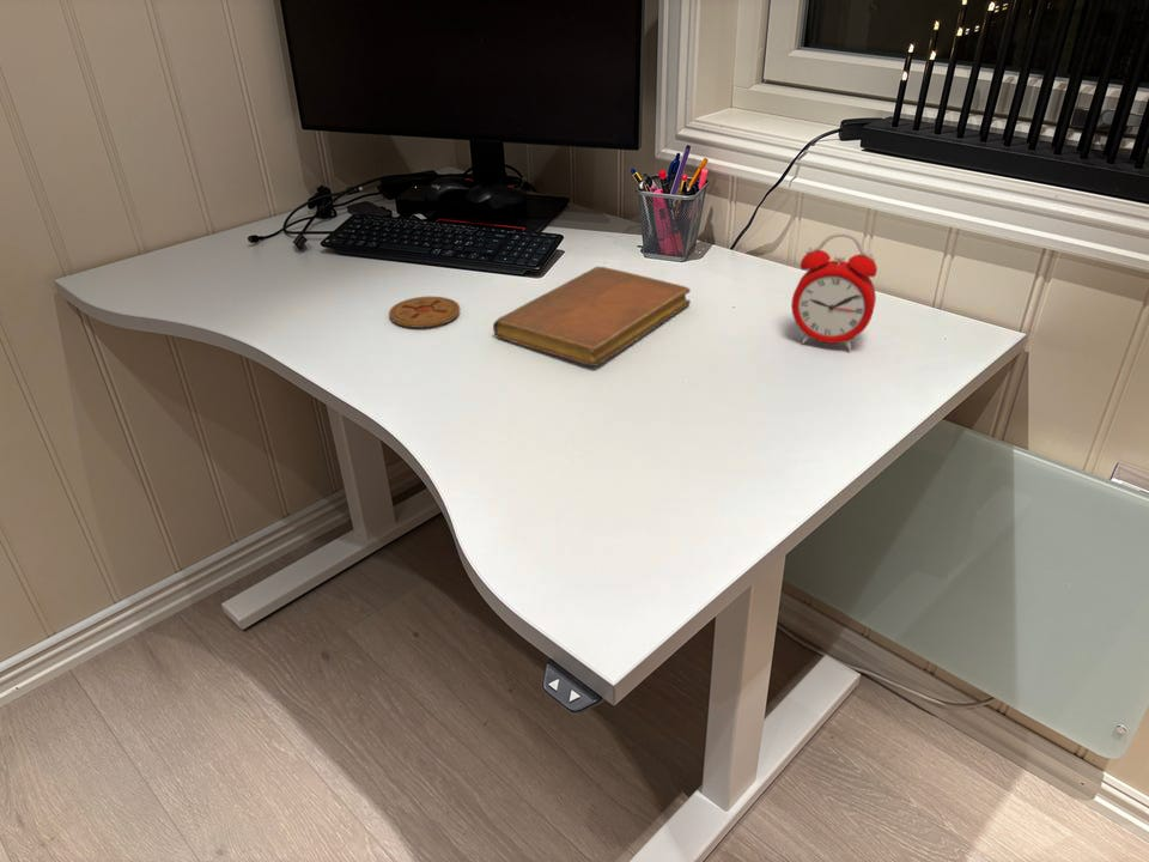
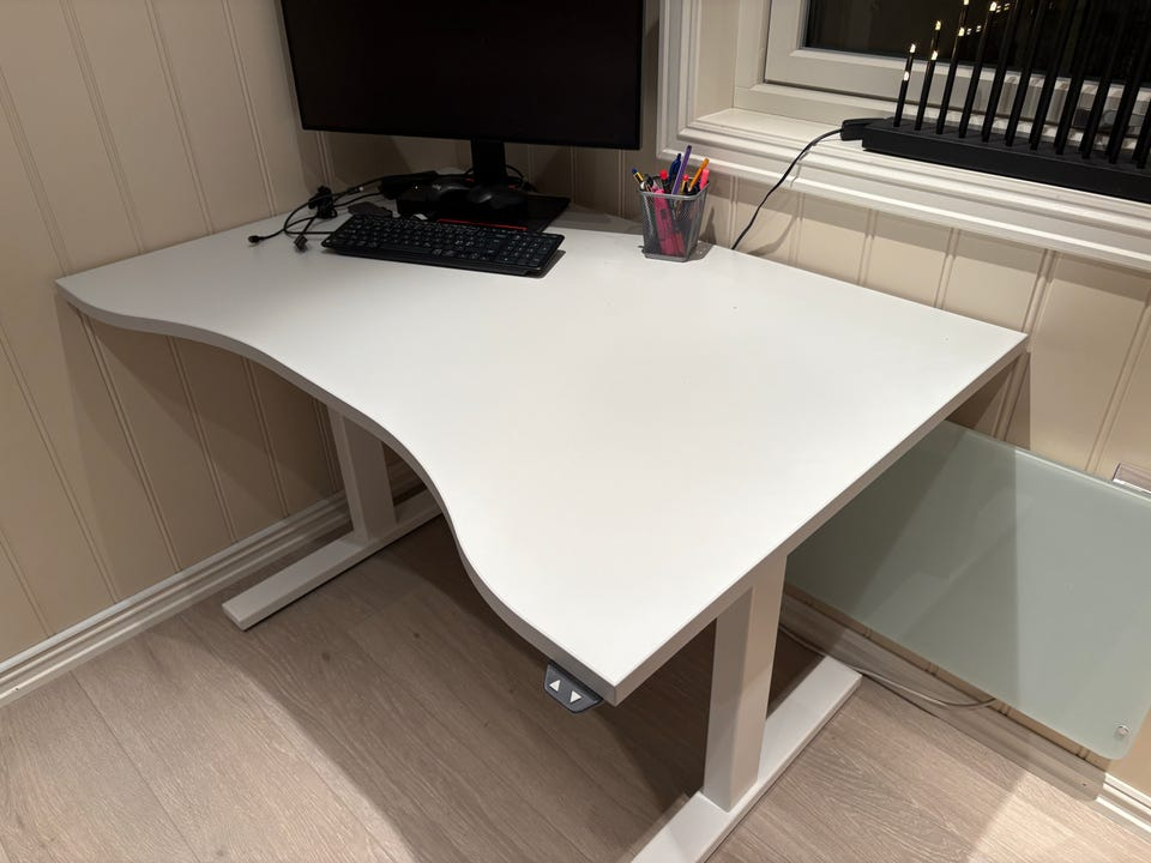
- coaster (424, 311)
- notebook (595, 310)
- alarm clock (834, 290)
